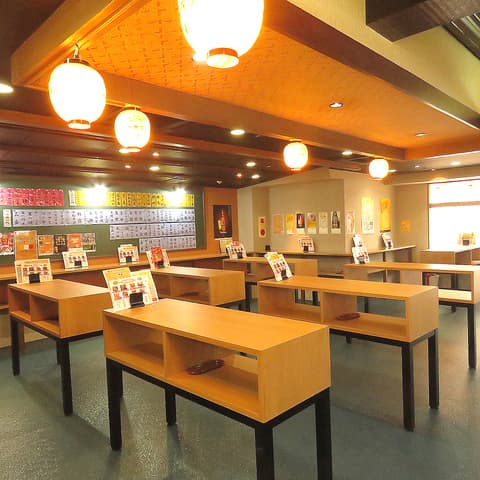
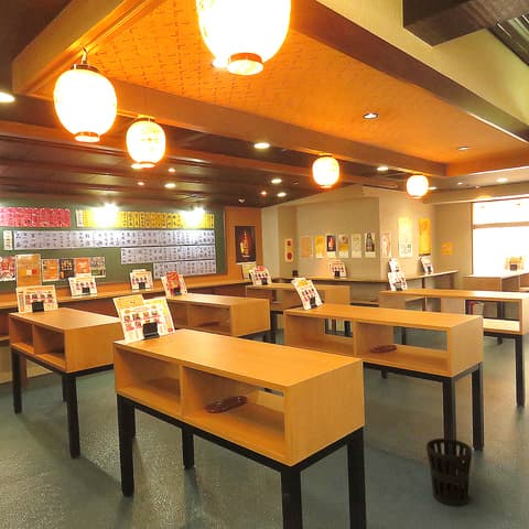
+ wastebasket (449, 472)
